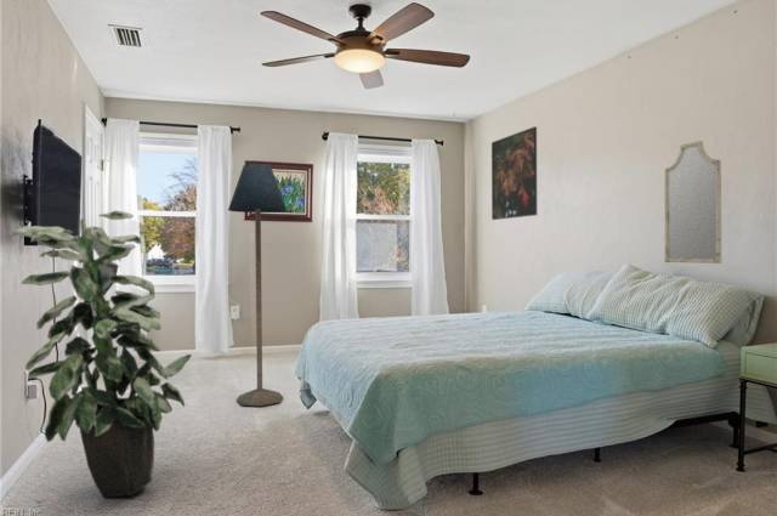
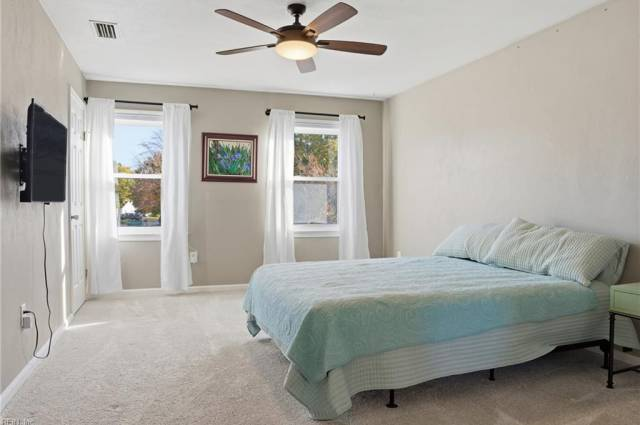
- indoor plant (106, 353)
- floor lamp (259, 283)
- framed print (512, 176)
- home mirror (691, 203)
